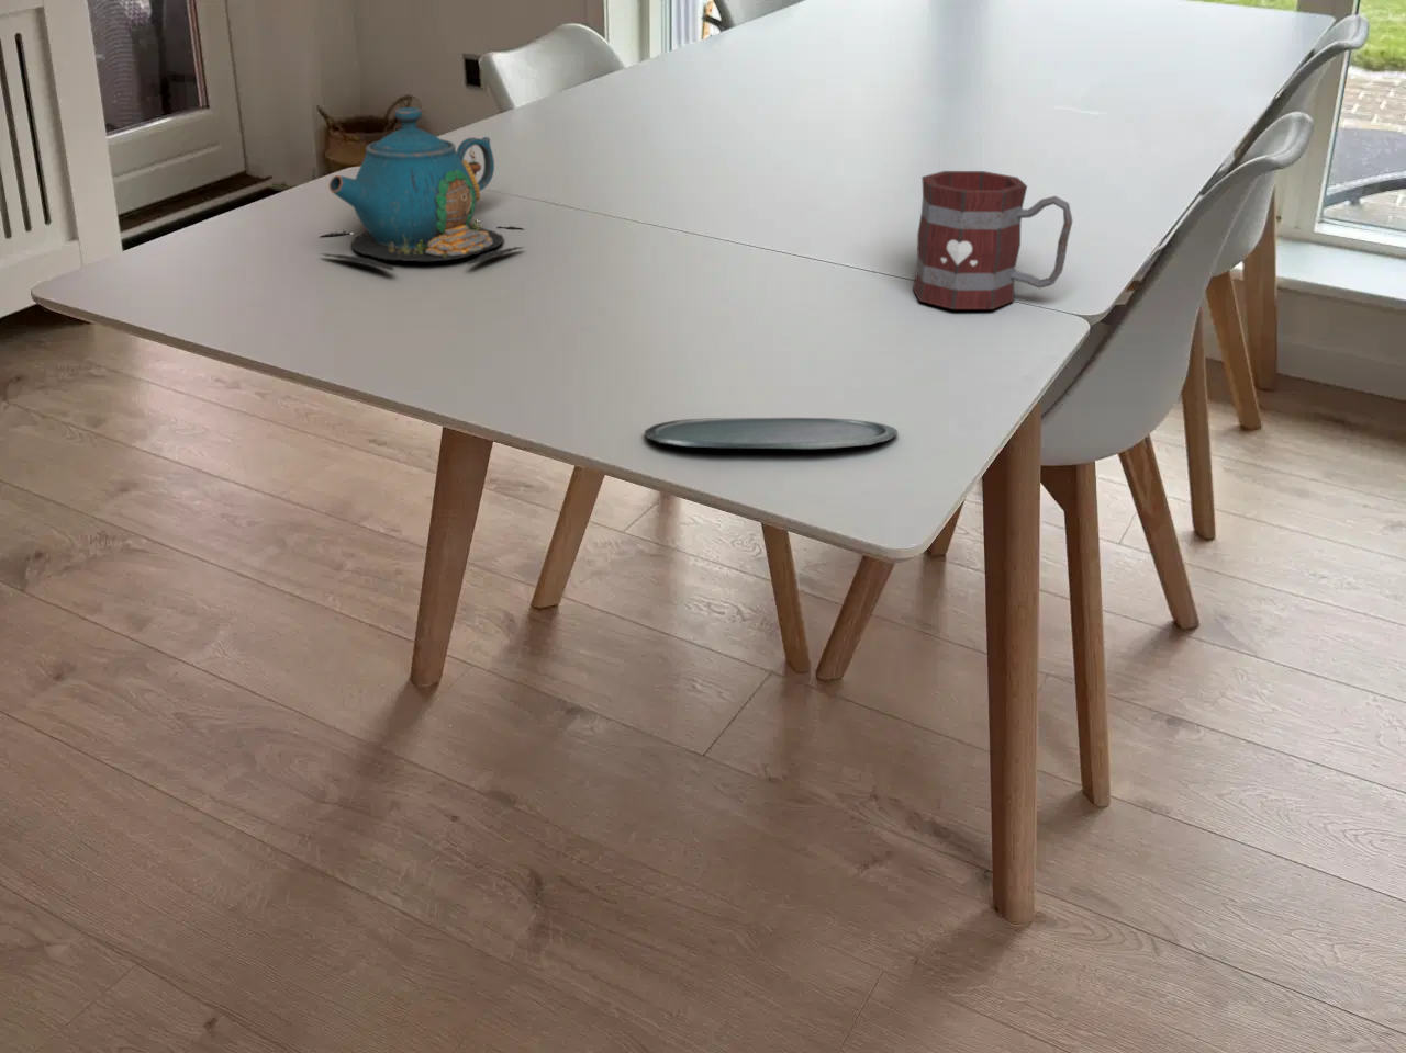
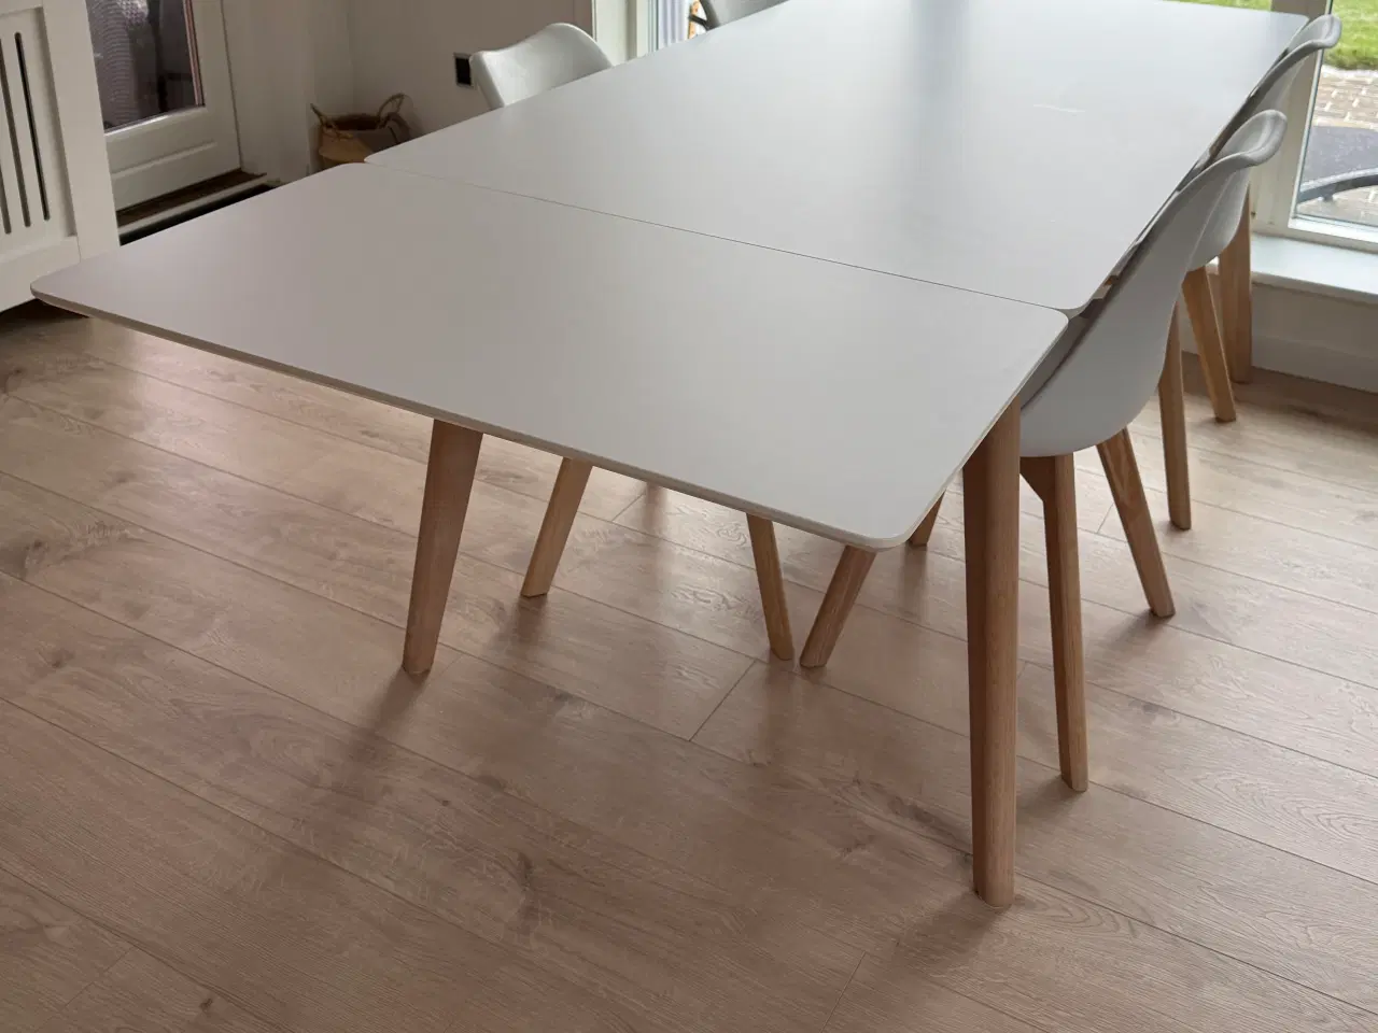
- mug (991, 241)
- oval tray (771, 432)
- teapot (422, 177)
